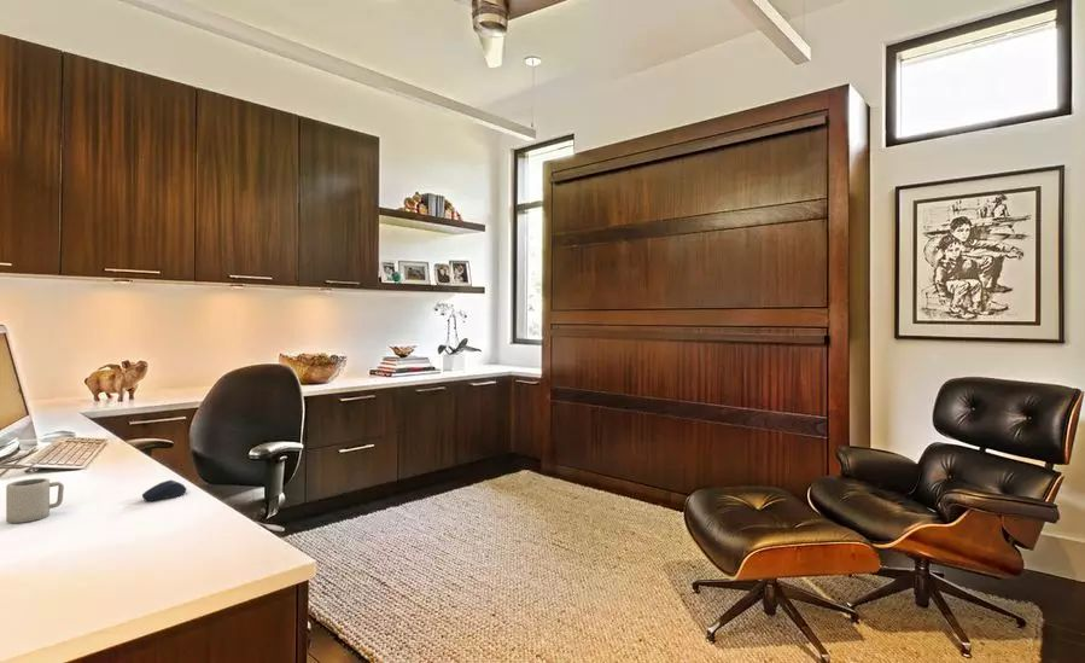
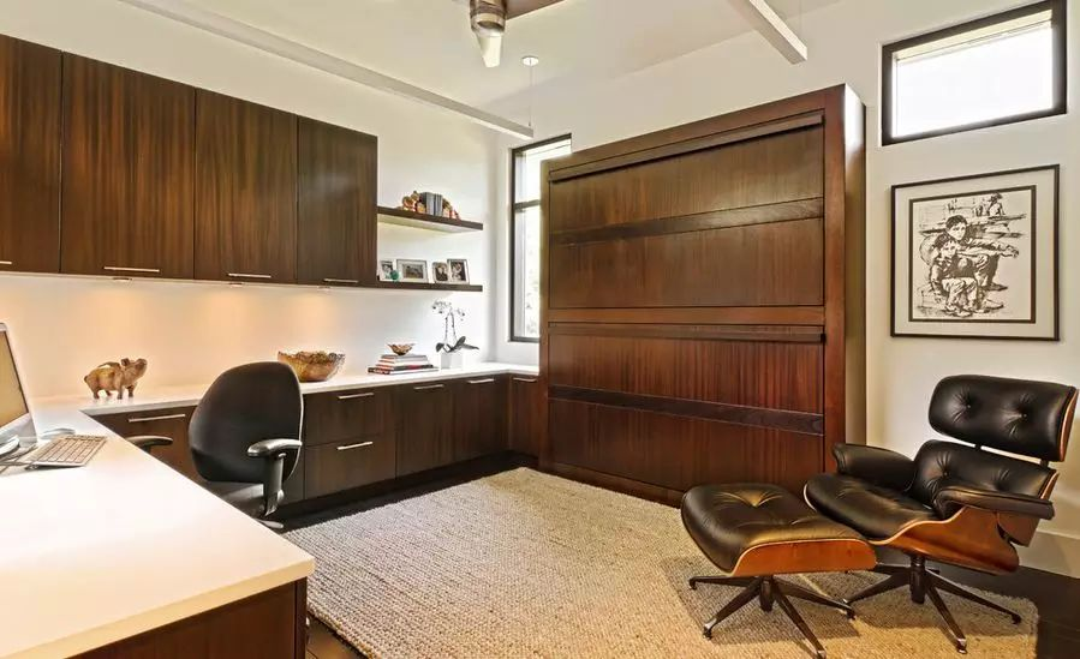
- cup (35, 498)
- computer mouse (164, 488)
